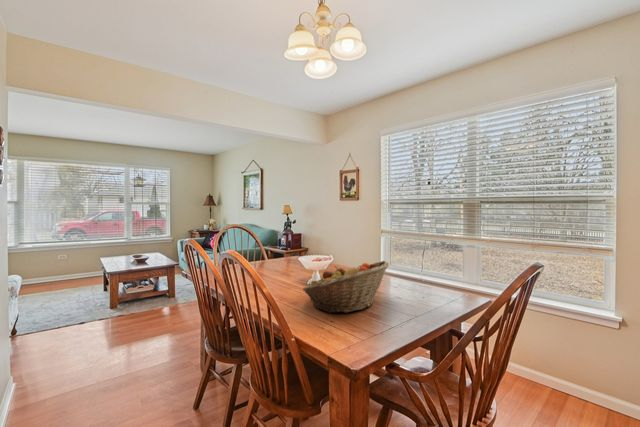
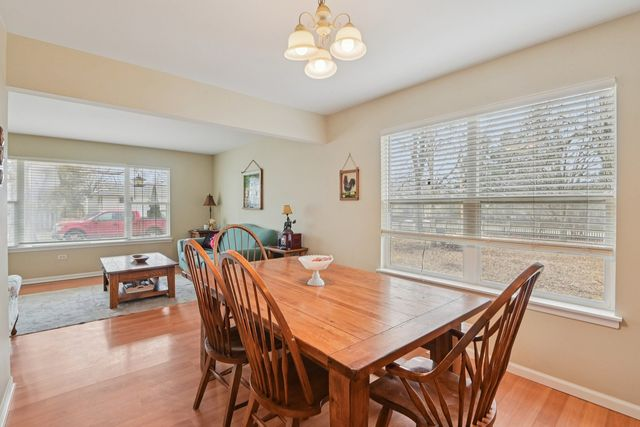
- fruit basket (347, 282)
